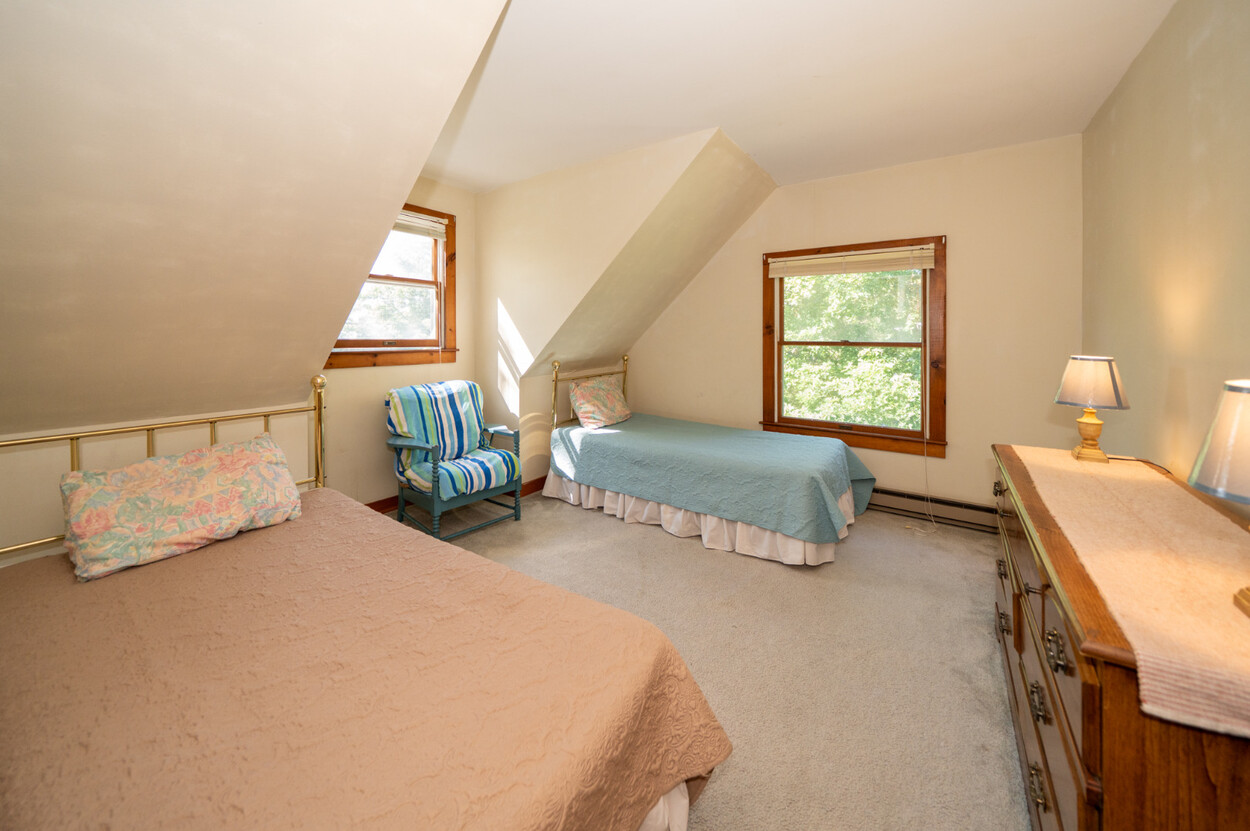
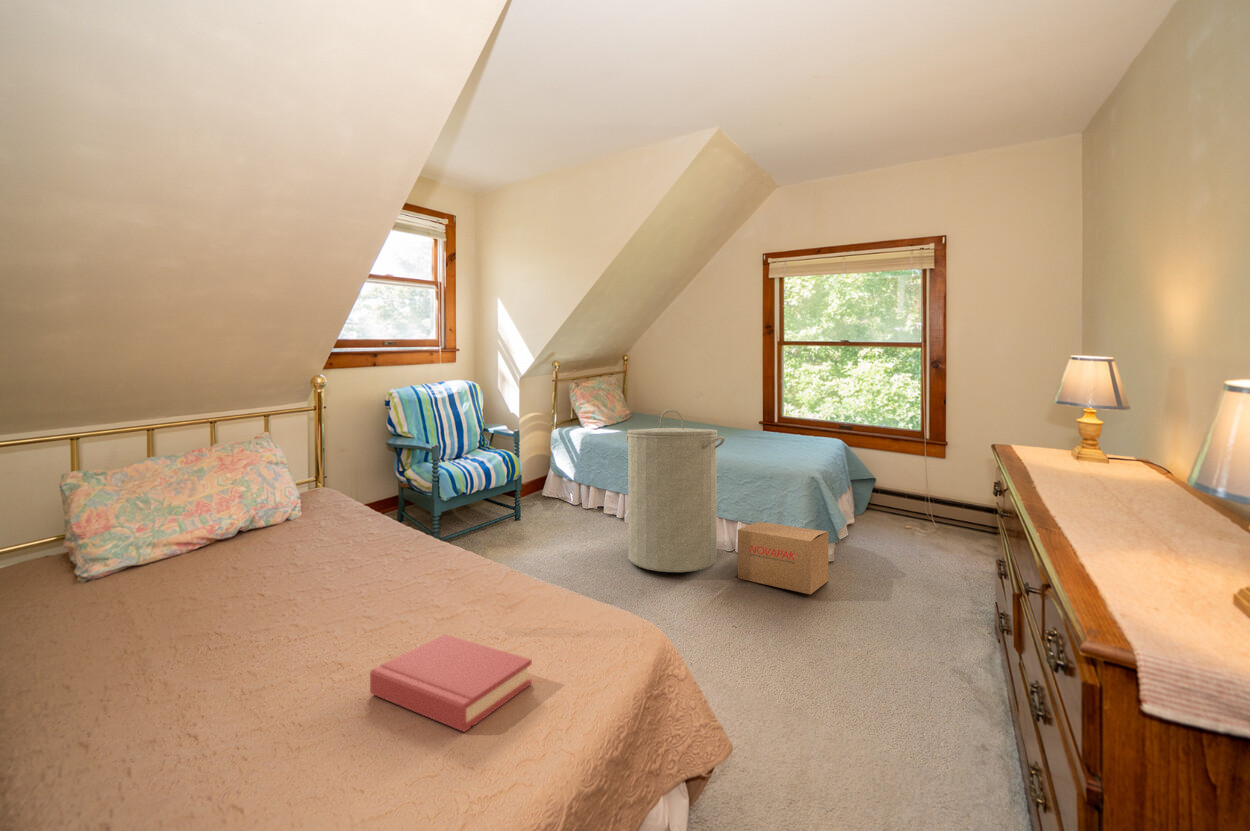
+ hardback book (452, 677)
+ laundry hamper (672, 484)
+ cardboard box (782, 554)
